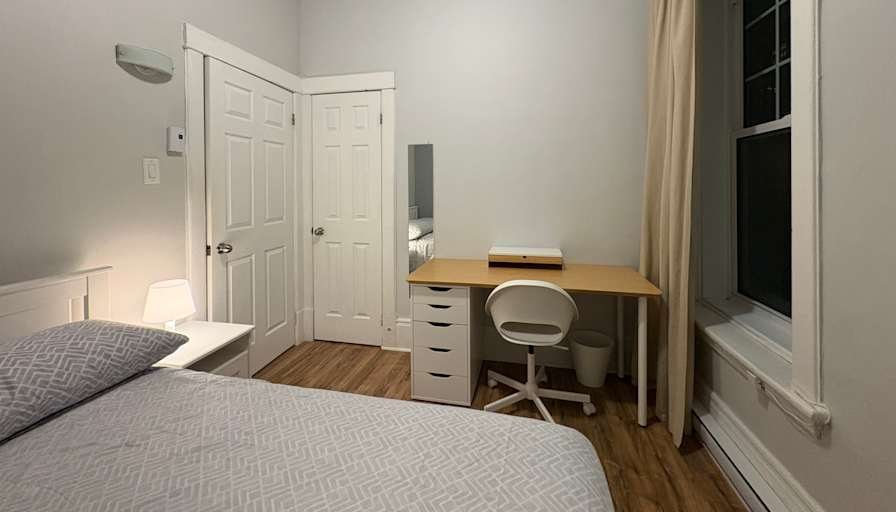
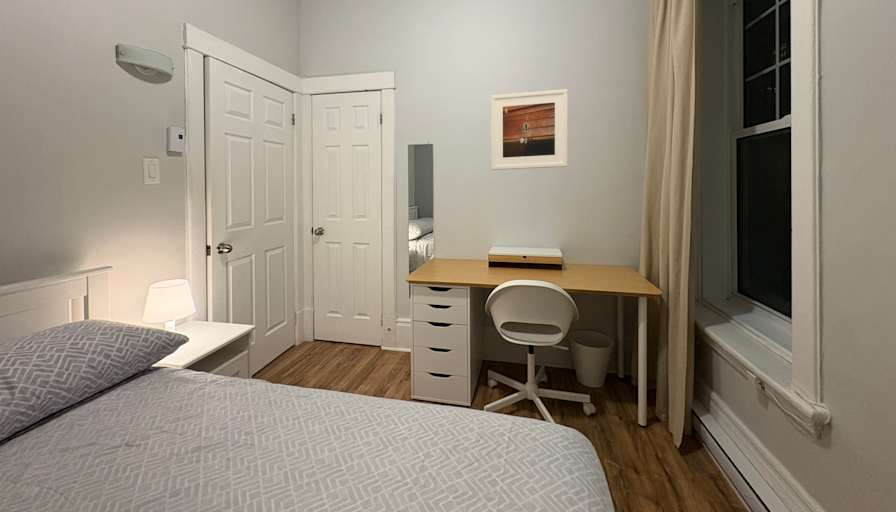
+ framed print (528, 130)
